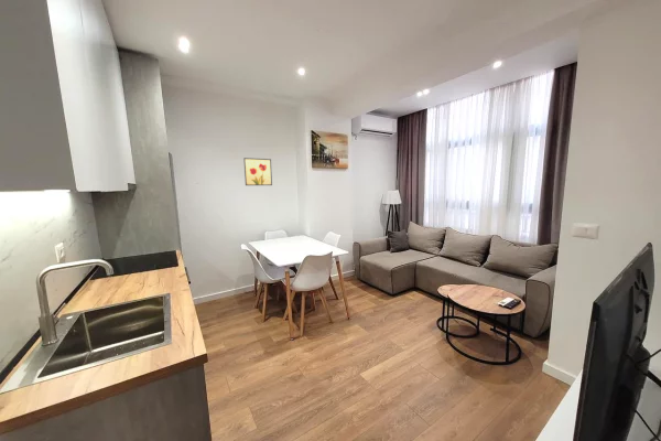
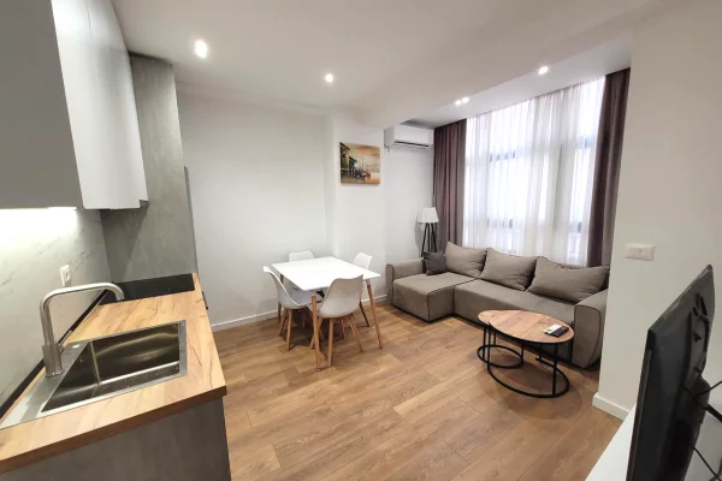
- wall art (258, 172)
